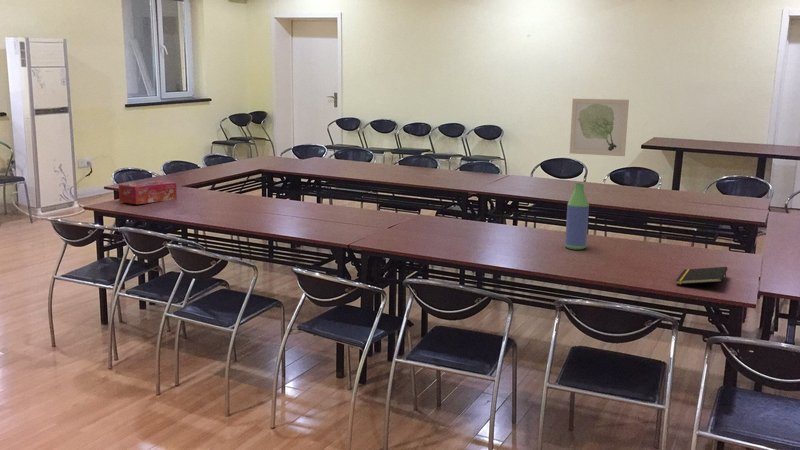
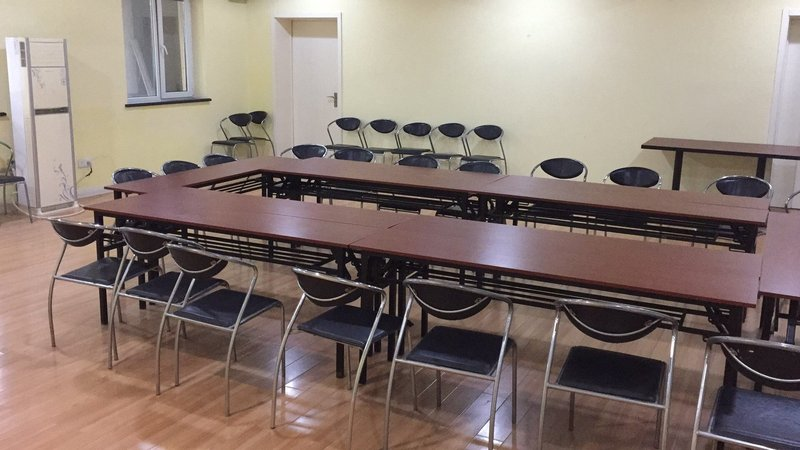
- wall art (598, 127)
- notepad (702, 275)
- tissue box (148, 192)
- bottle (577, 216)
